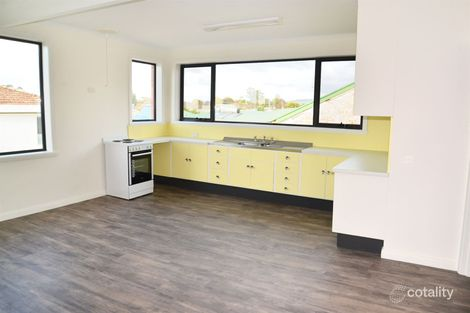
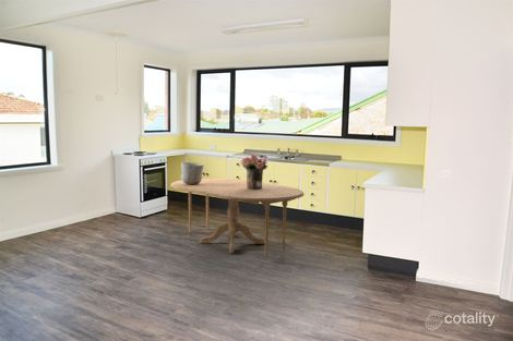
+ ceramic pot (192, 173)
+ dining table (232, 215)
+ bouquet (254, 170)
